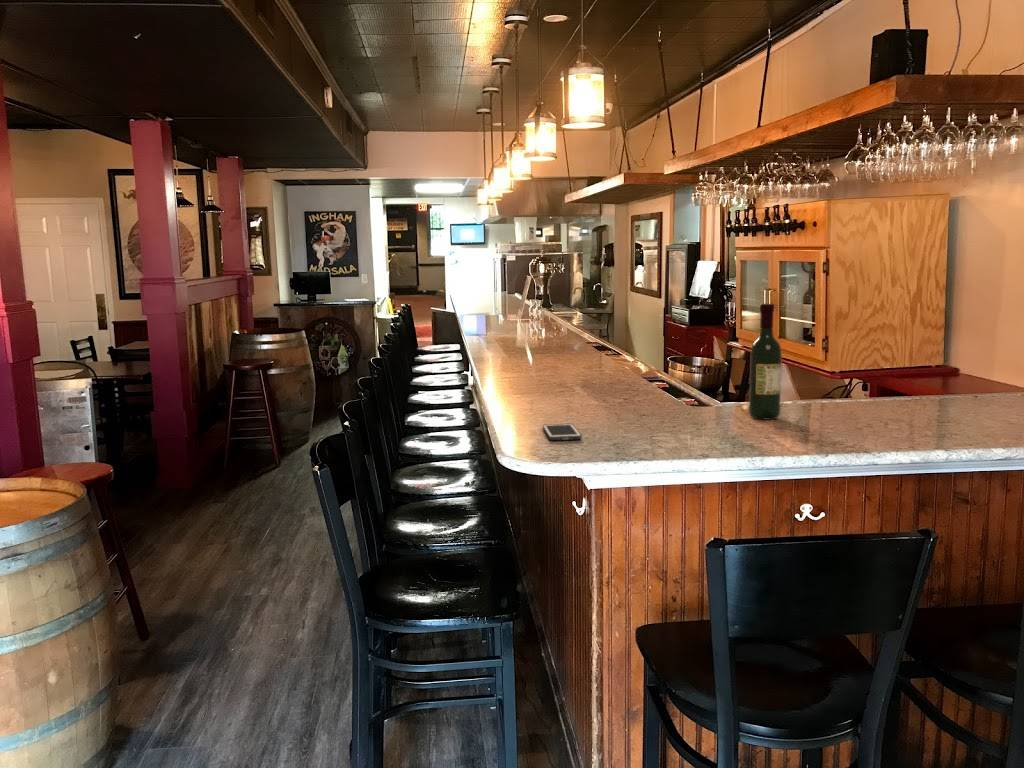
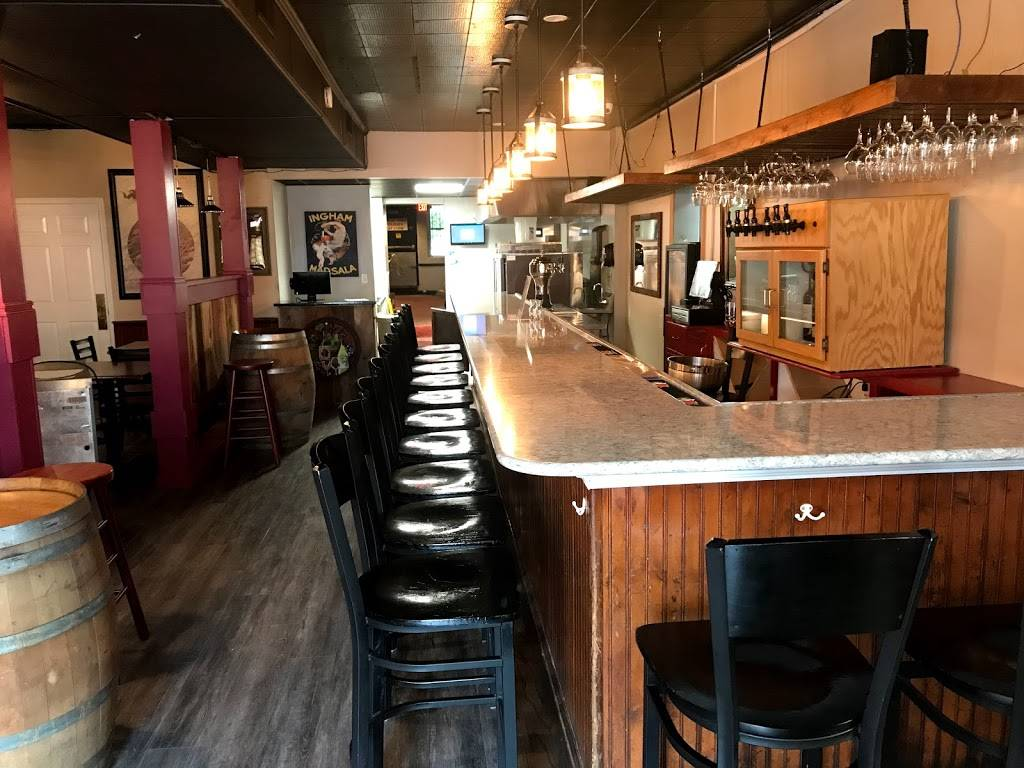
- wine bottle (765, 361)
- cell phone (561, 431)
